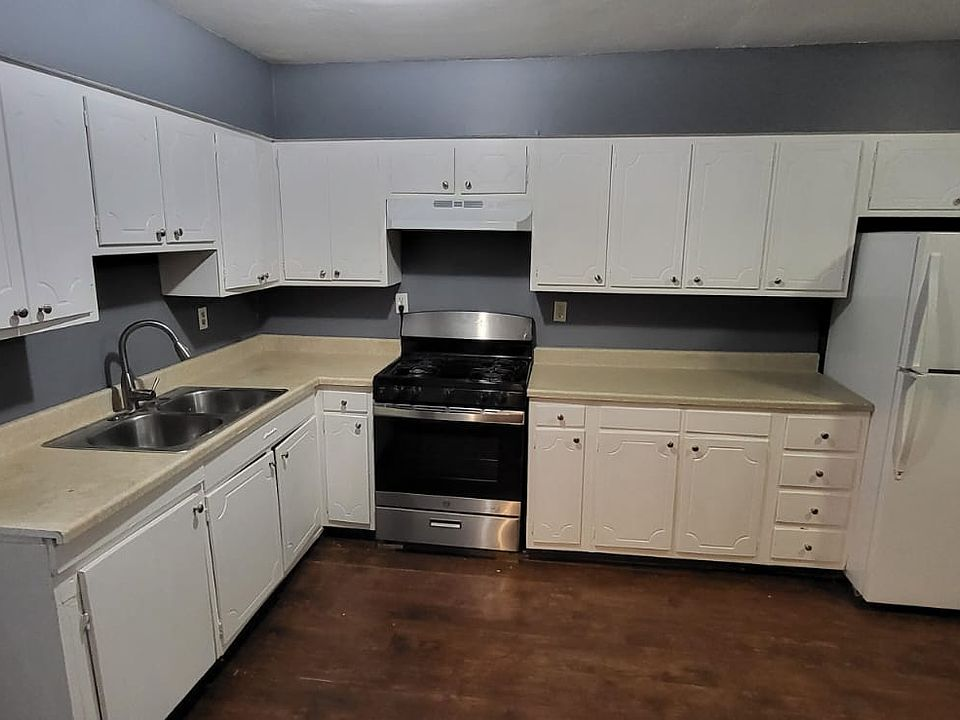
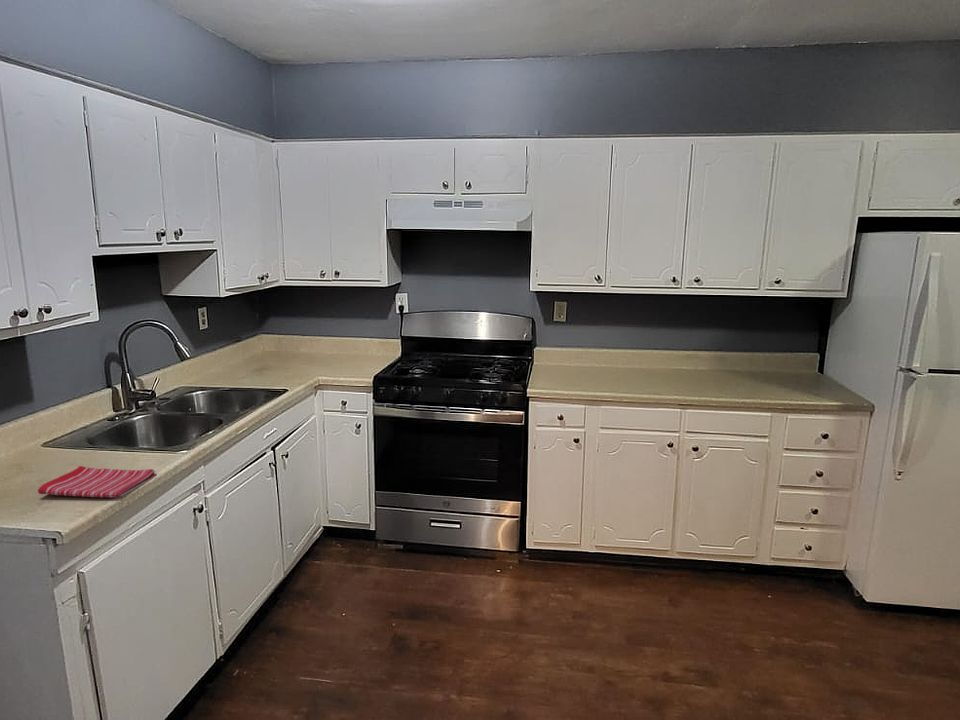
+ dish towel (98, 481)
